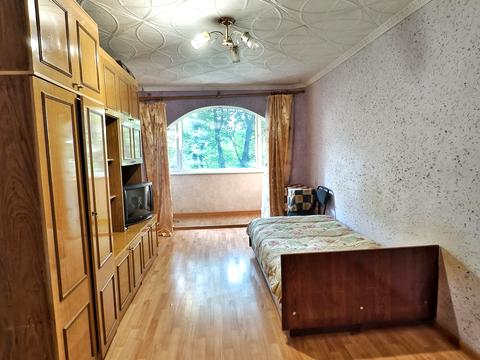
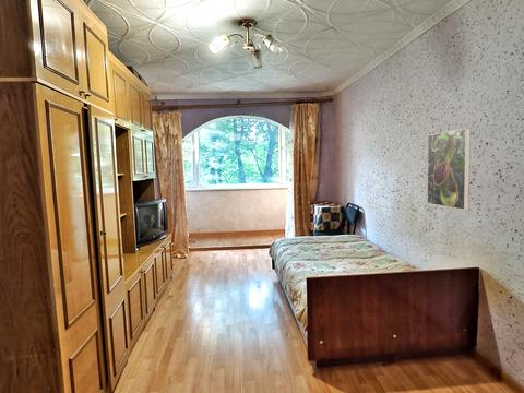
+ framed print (446, 169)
